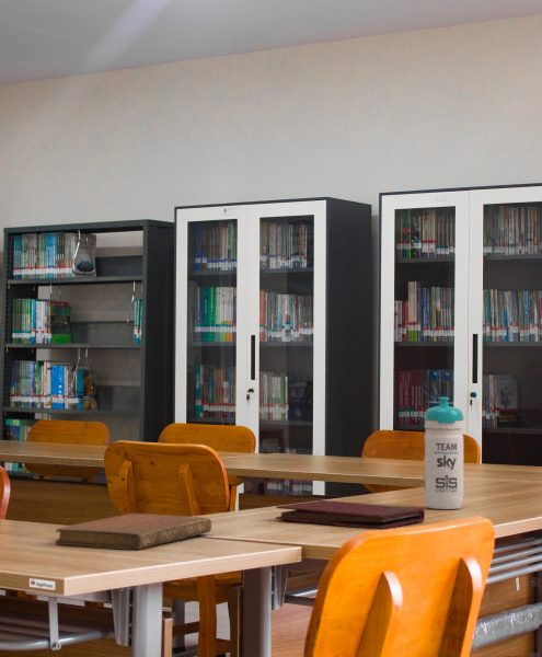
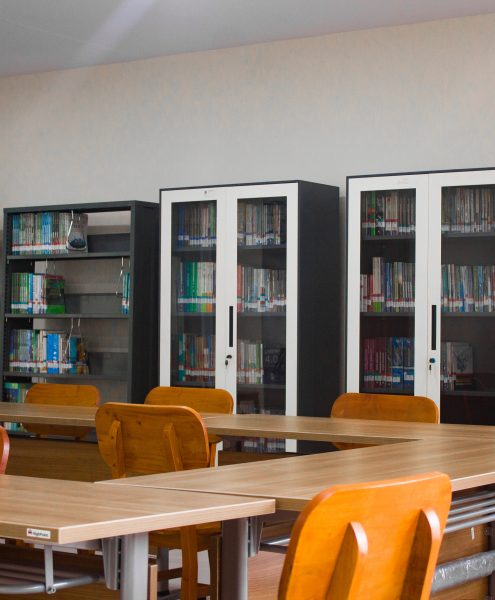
- notebook (136, 530)
- water bottle (443, 451)
- book (349, 514)
